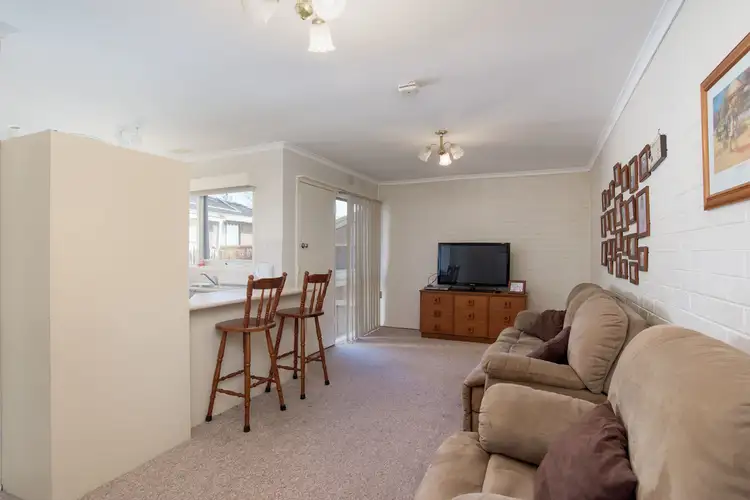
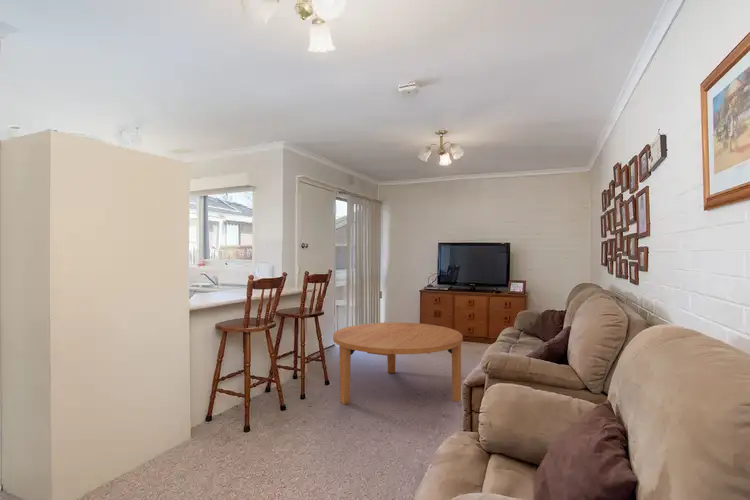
+ coffee table (394, 361)
